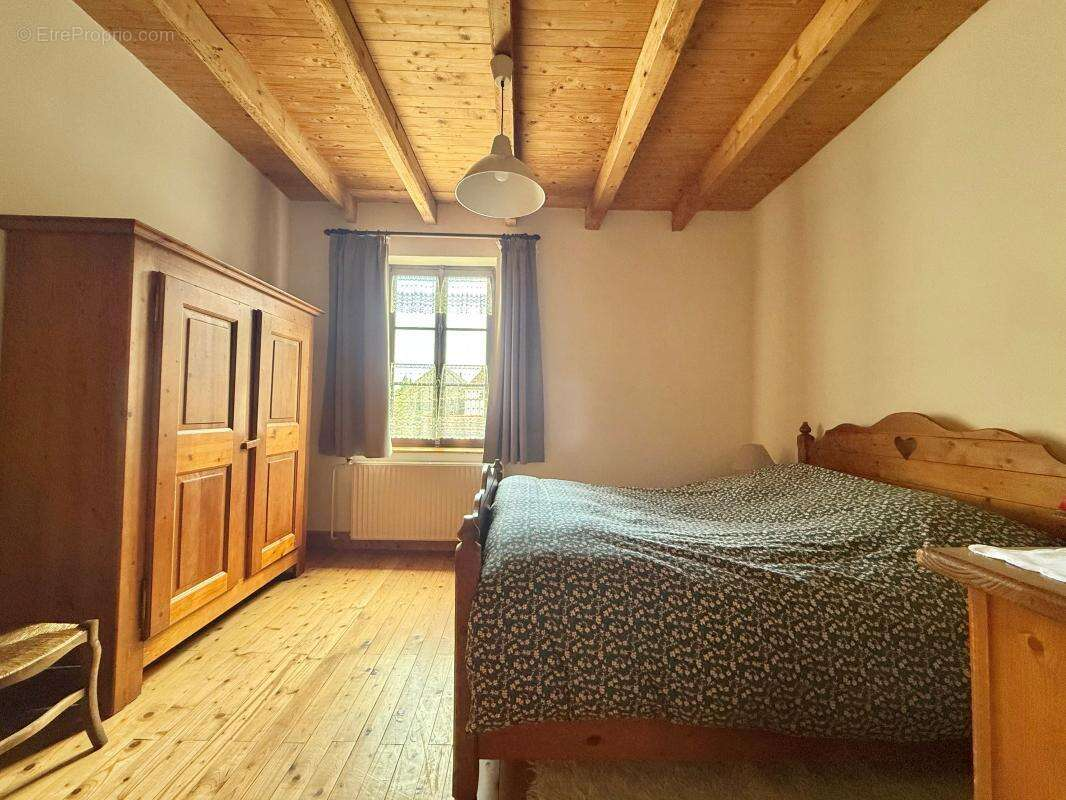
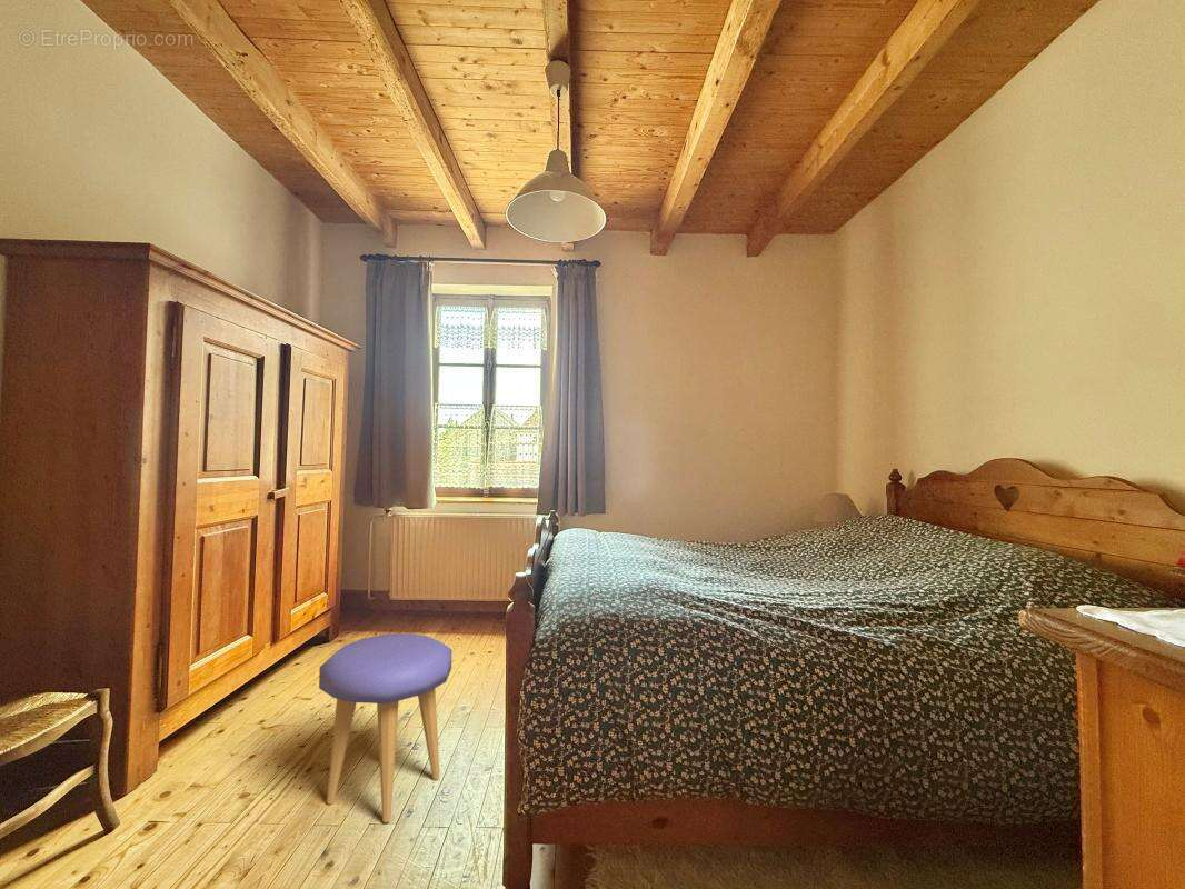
+ stool (387, 718)
